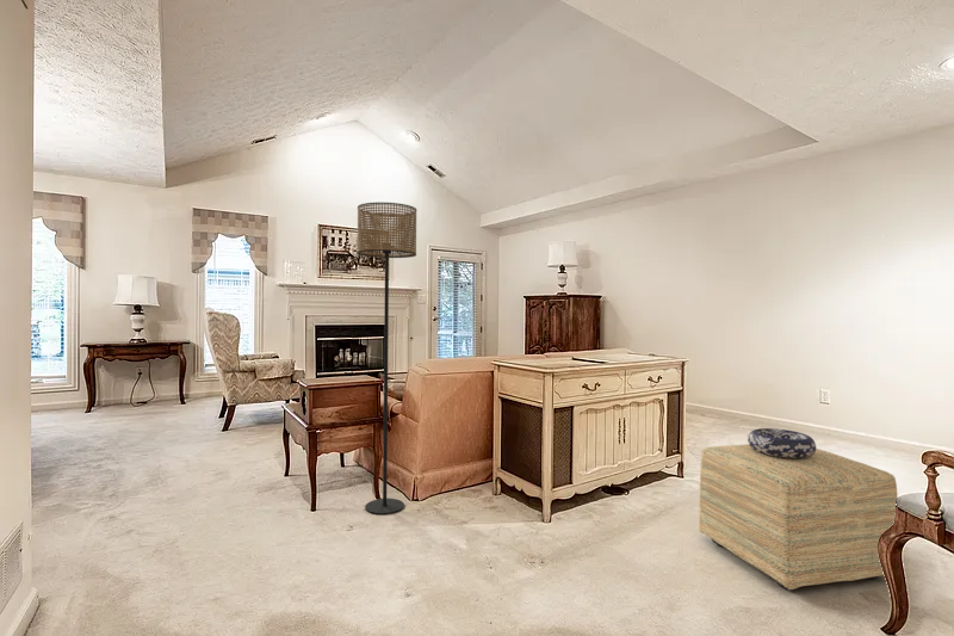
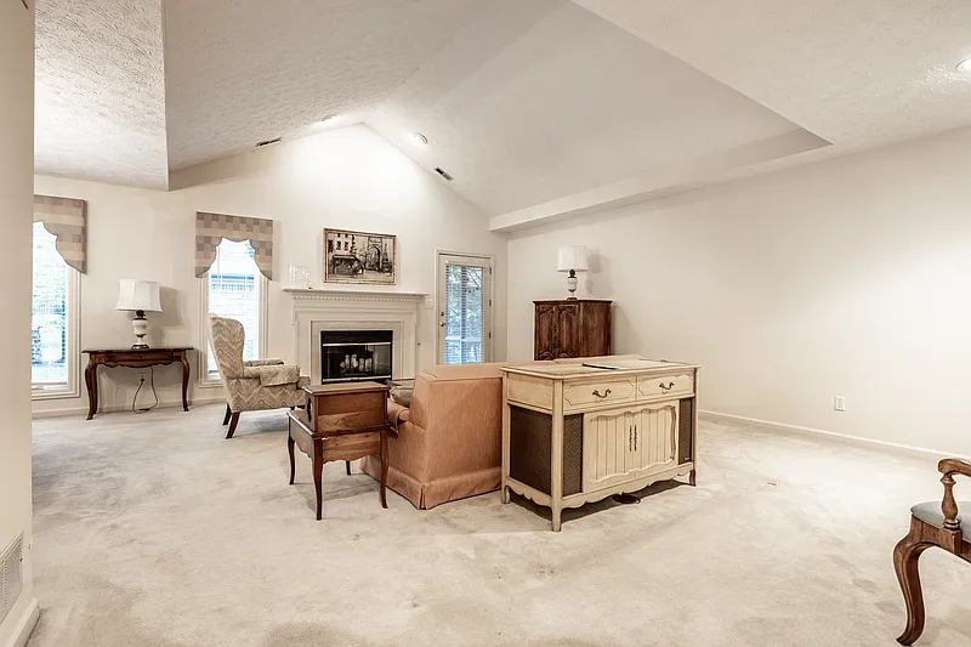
- decorative bowl (780, 443)
- floor lamp (385, 358)
- ottoman (789, 506)
